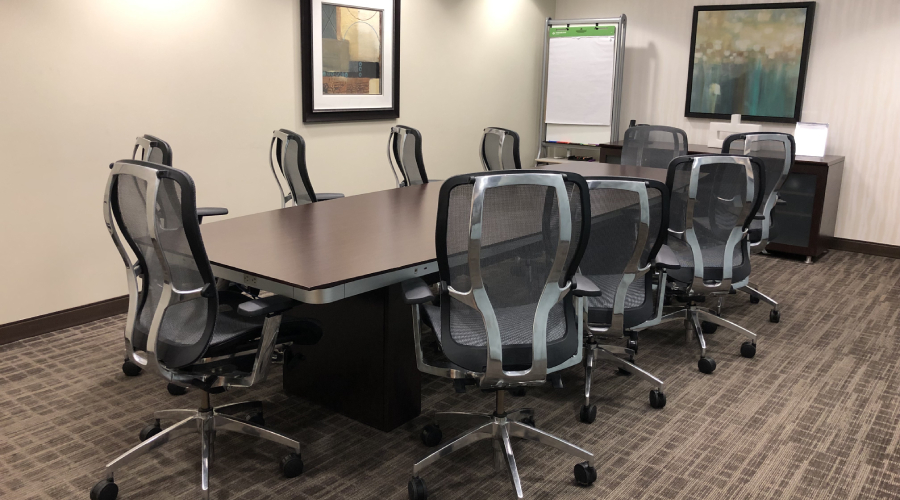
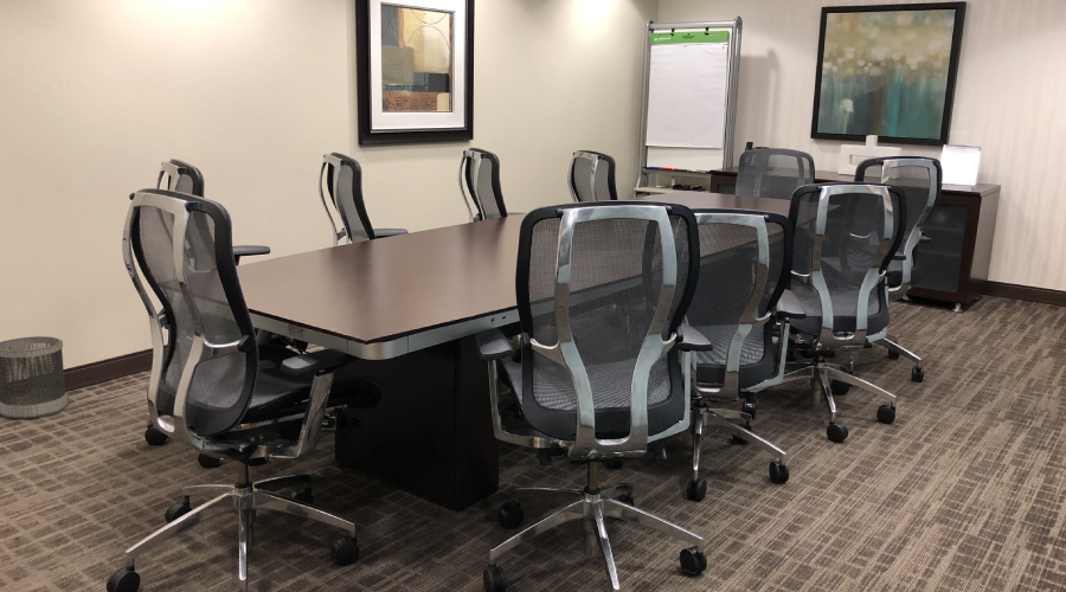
+ wastebasket (31, 375)
